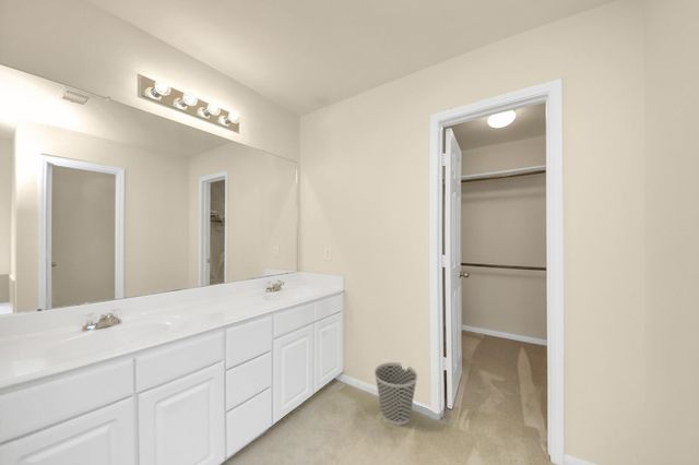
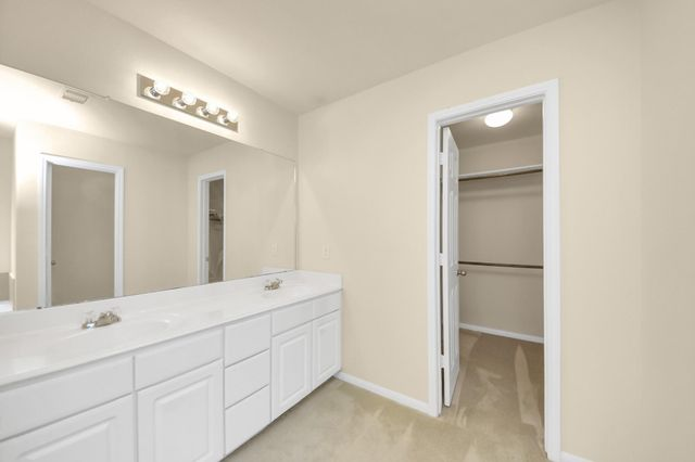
- wastebasket (395, 393)
